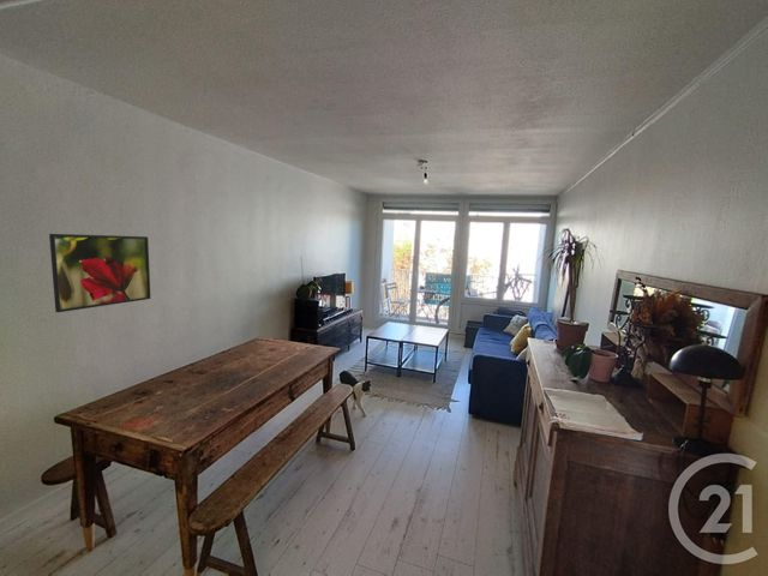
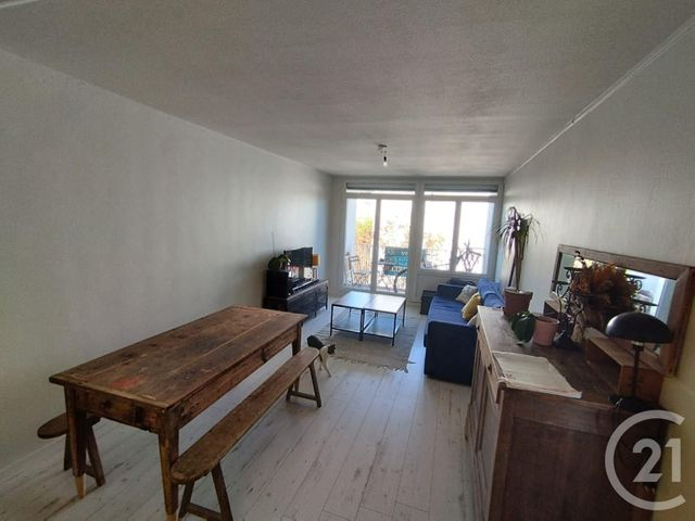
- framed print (106, 270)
